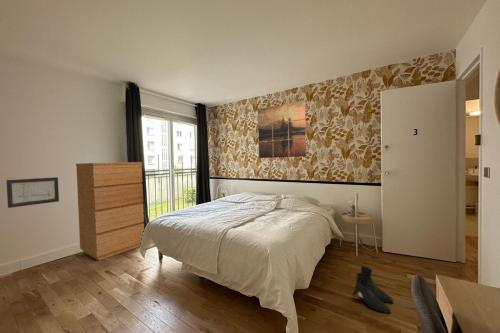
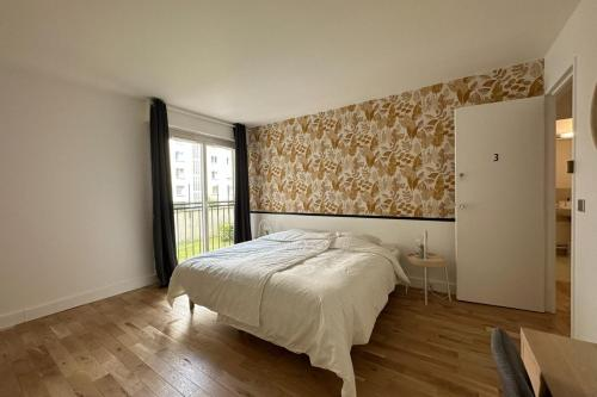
- boots (372, 286)
- wall art (280, 131)
- wall art (34, 191)
- dresser (111, 206)
